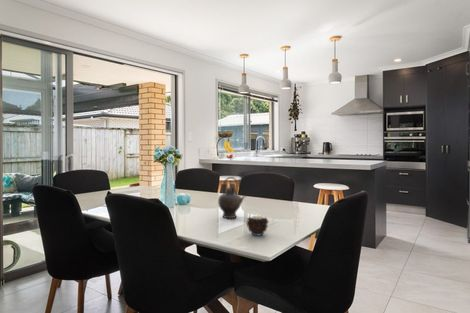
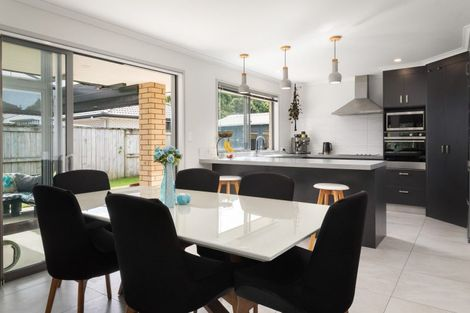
- candle (257, 223)
- teapot (232, 197)
